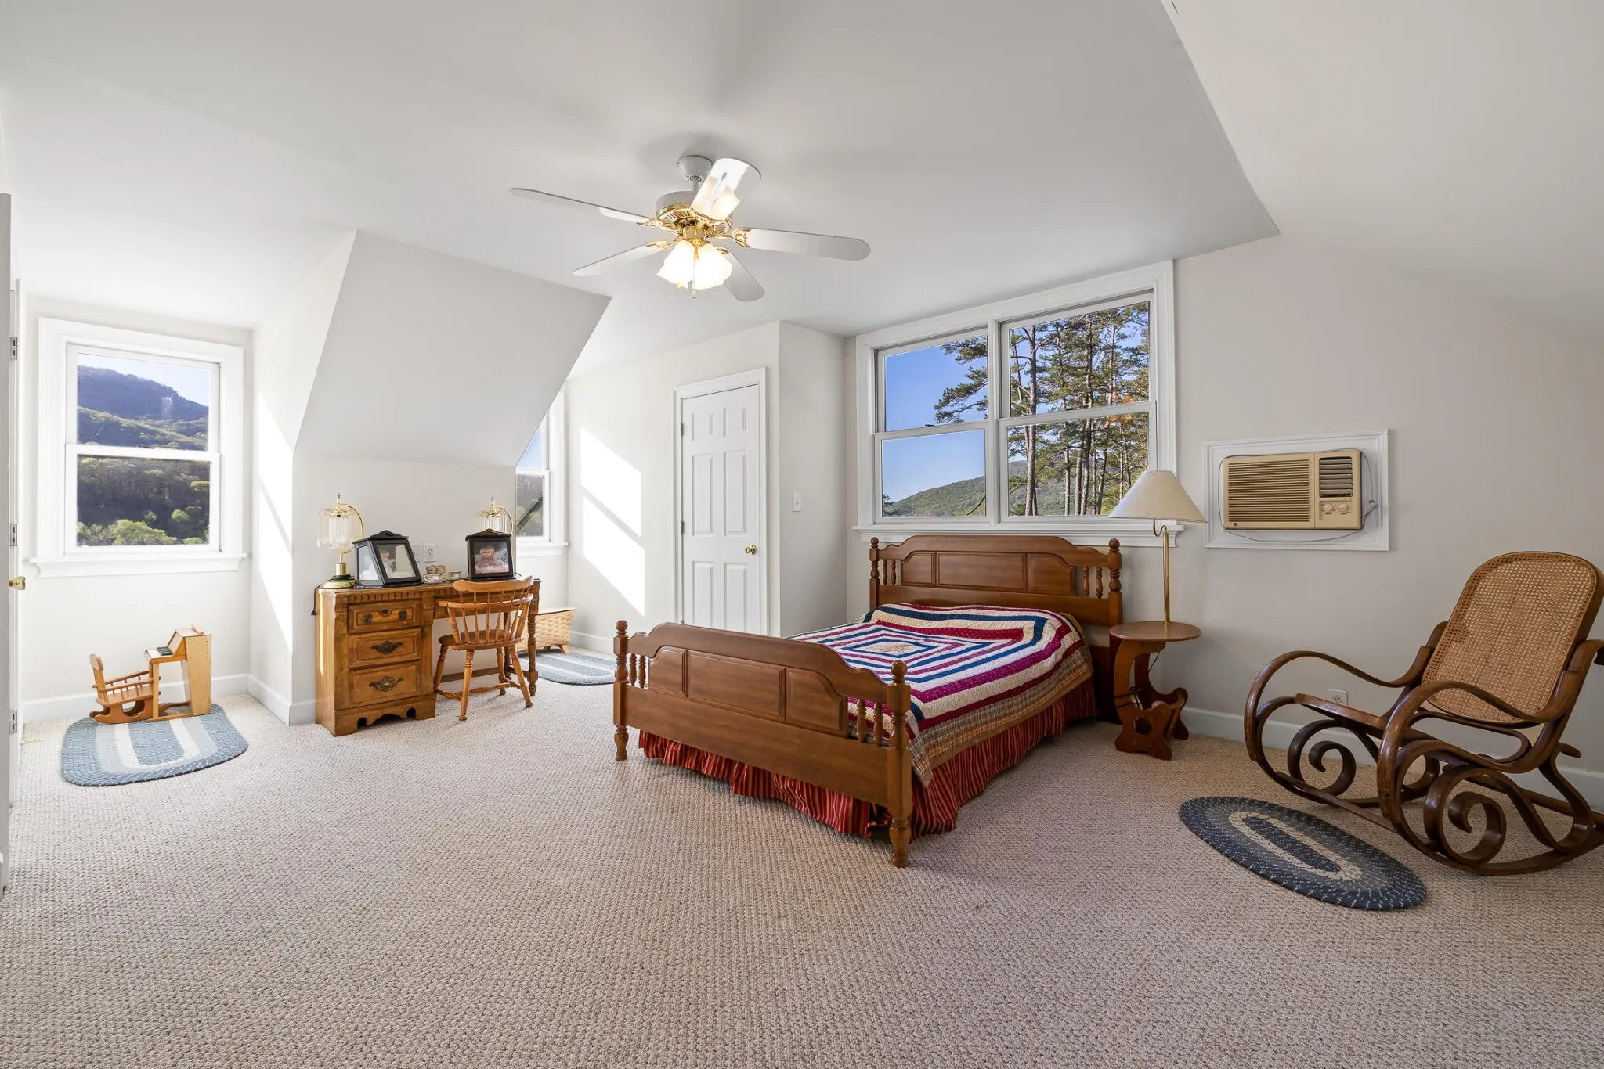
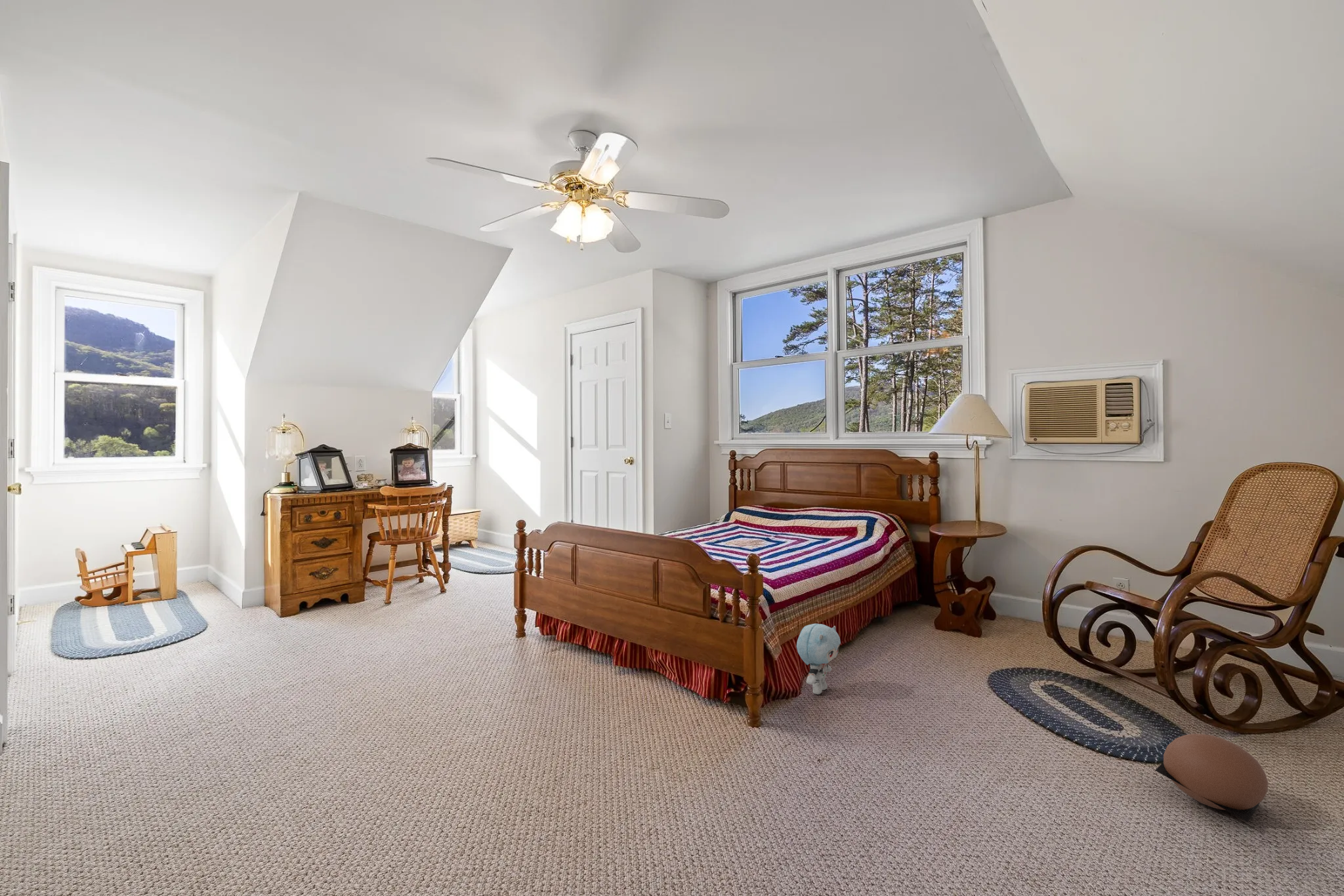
+ plush toy (819, 658)
+ ball (1213, 770)
